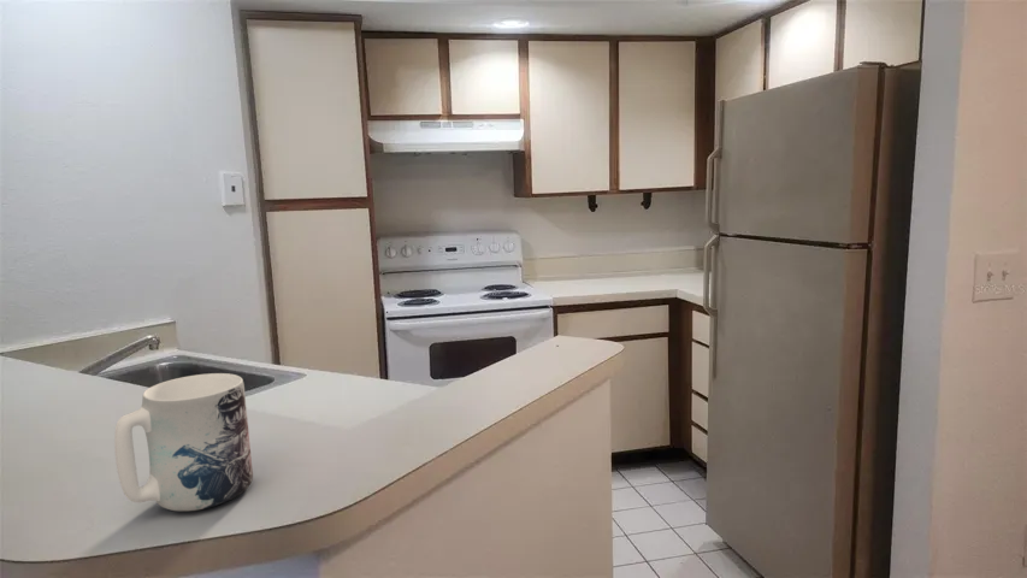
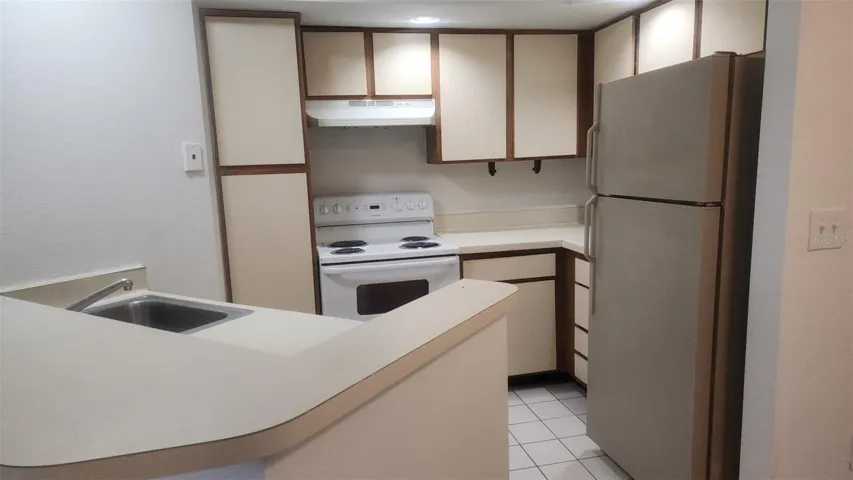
- mug (191, 444)
